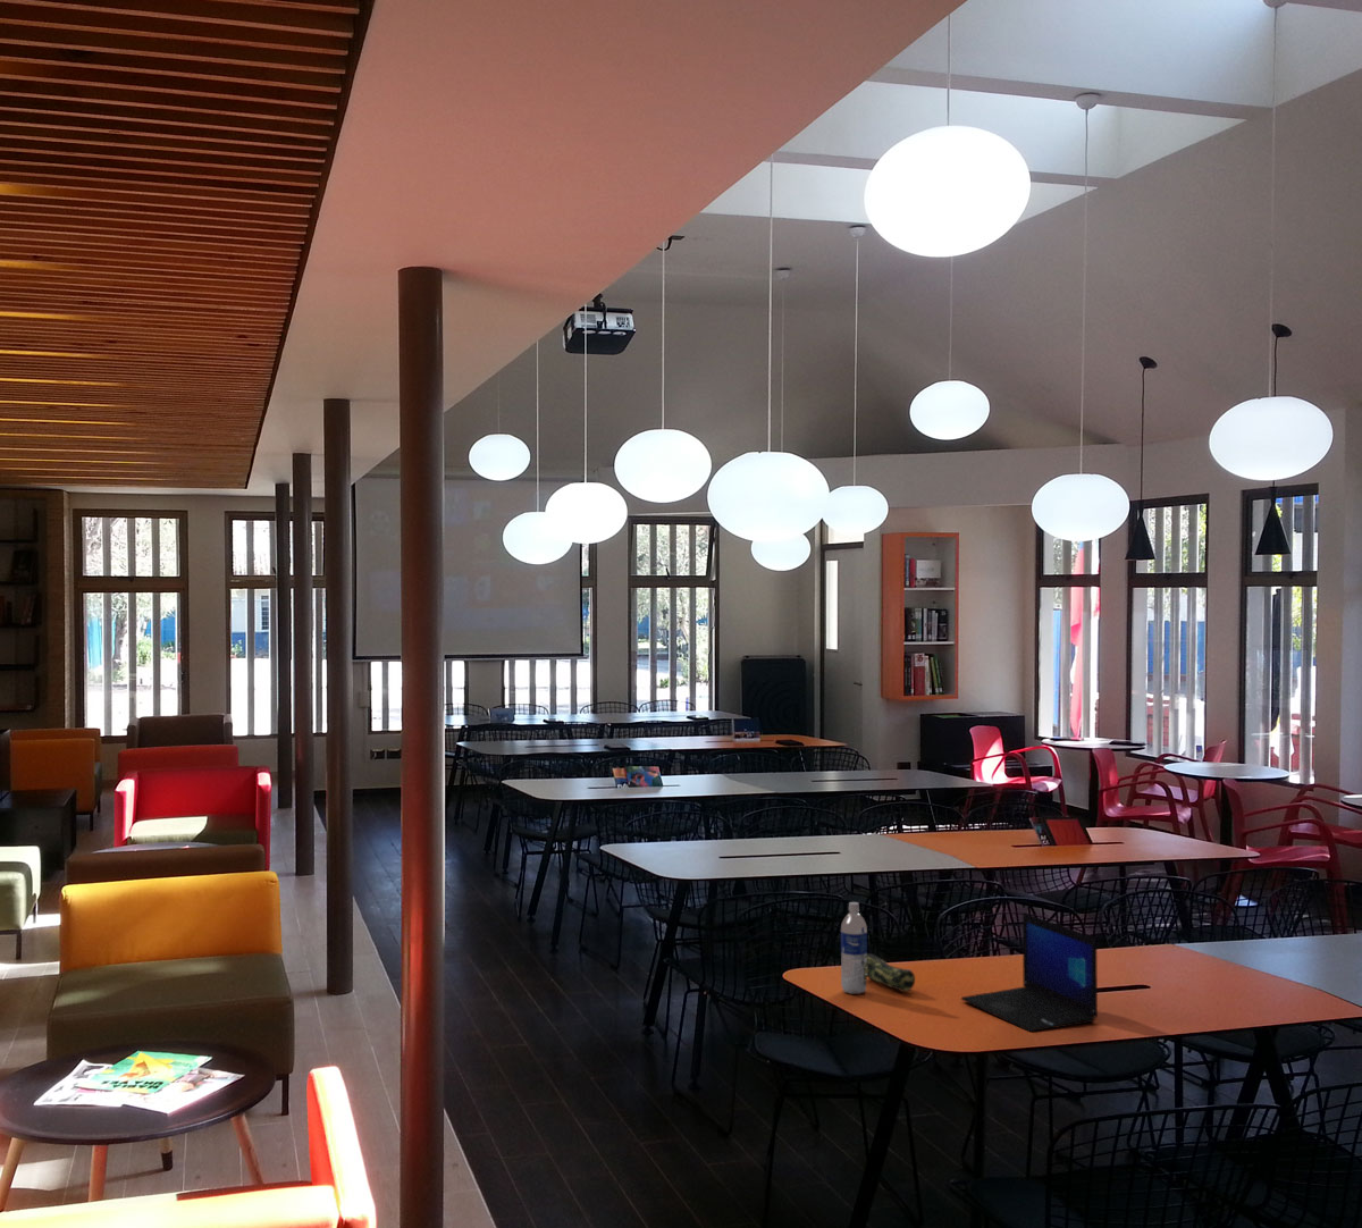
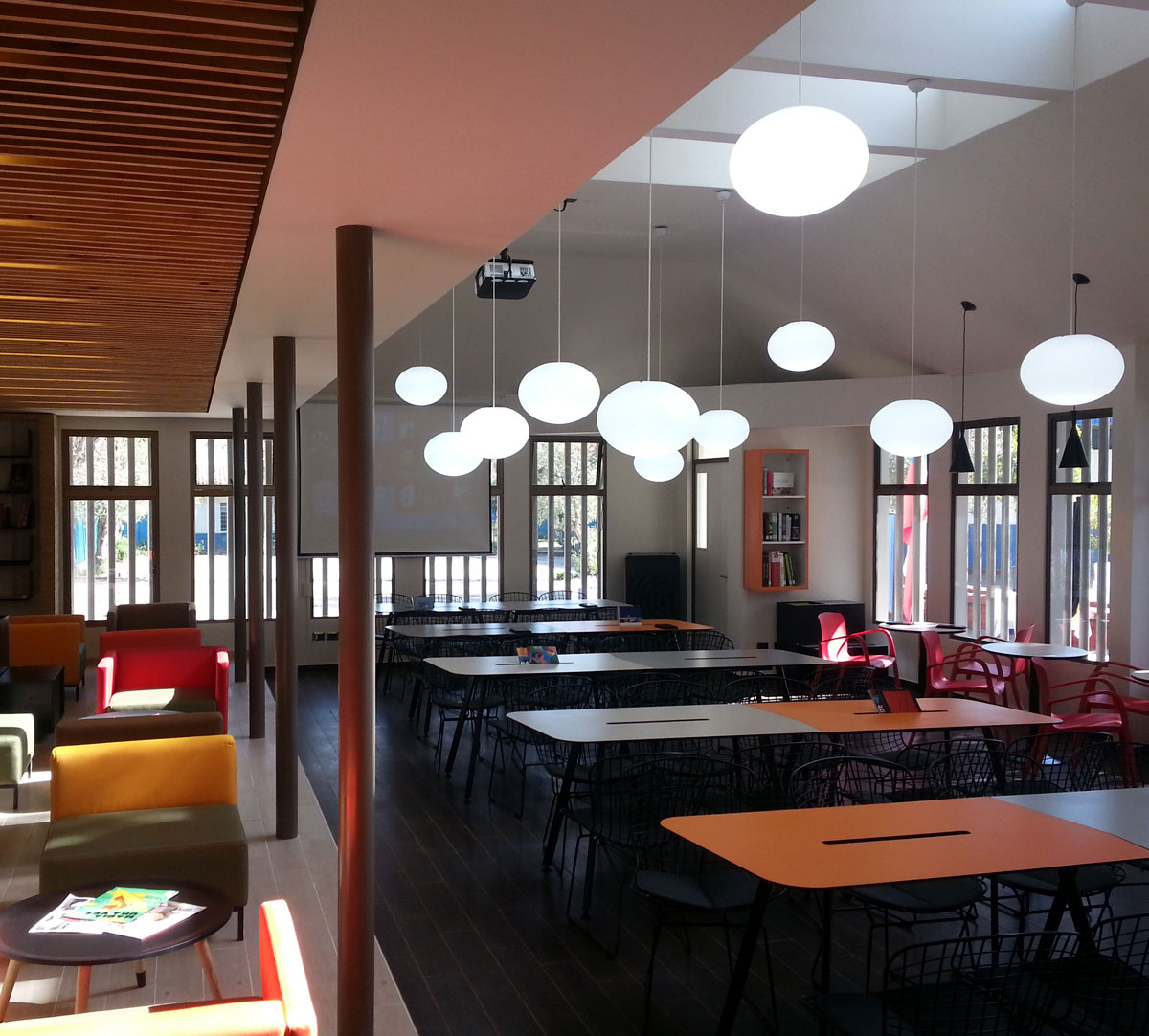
- water bottle (853, 947)
- pencil case (888, 973)
- laptop (1028, 970)
